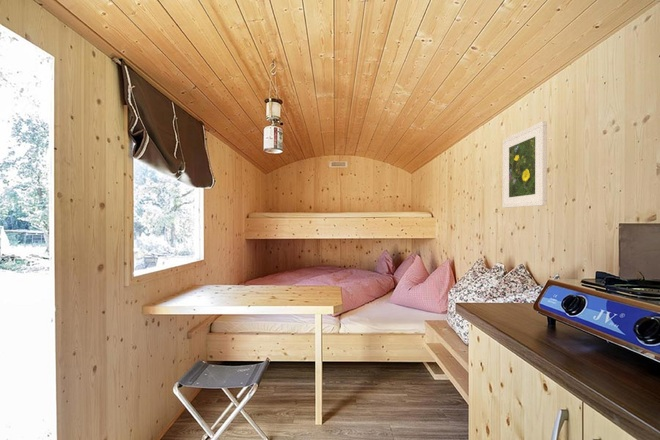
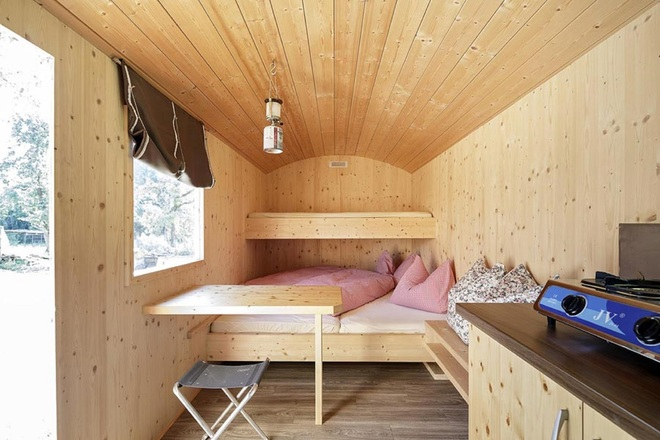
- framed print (522, 169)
